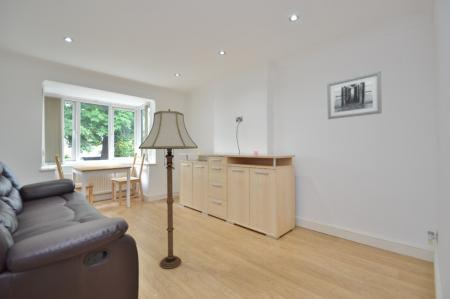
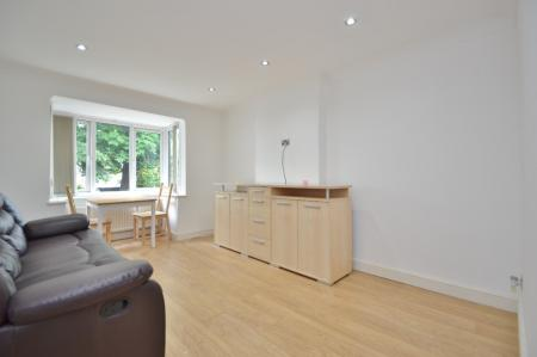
- wall art (352, 97)
- floor lamp (169, 185)
